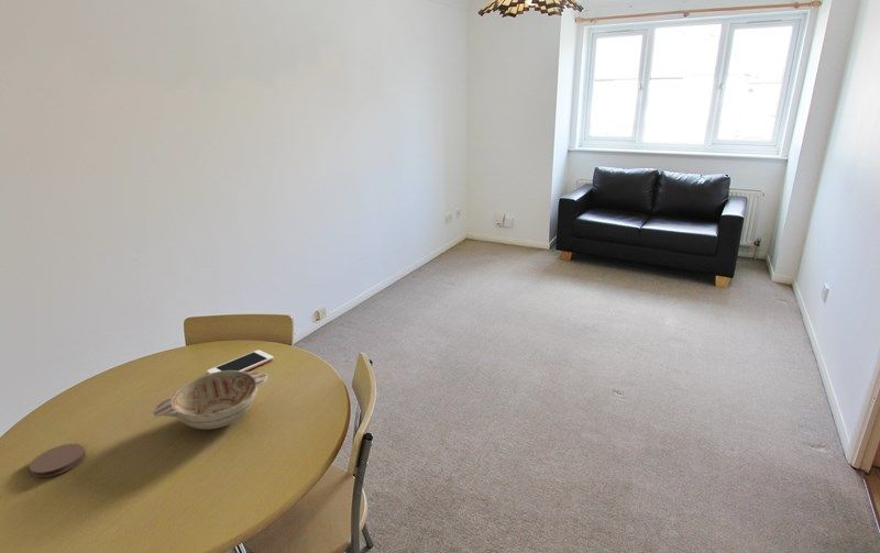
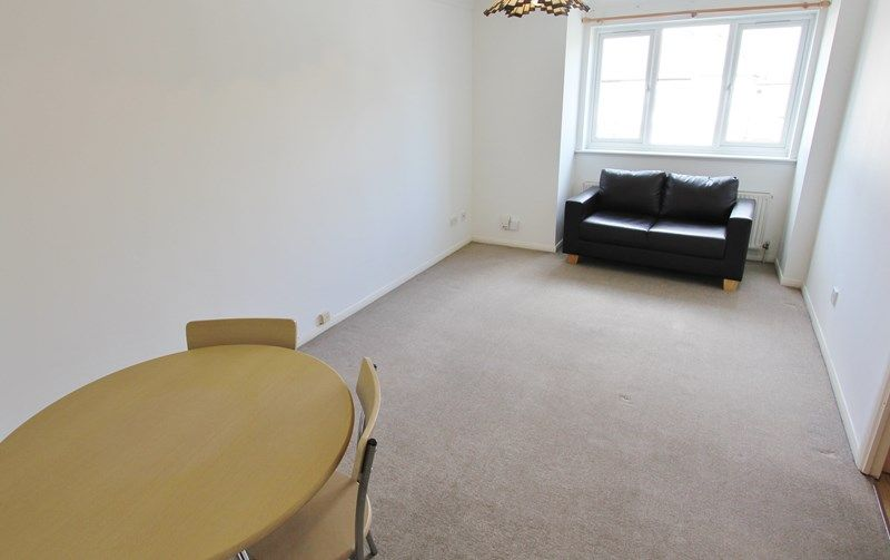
- decorative bowl (216, 403)
- coaster (57, 460)
- cell phone (241, 364)
